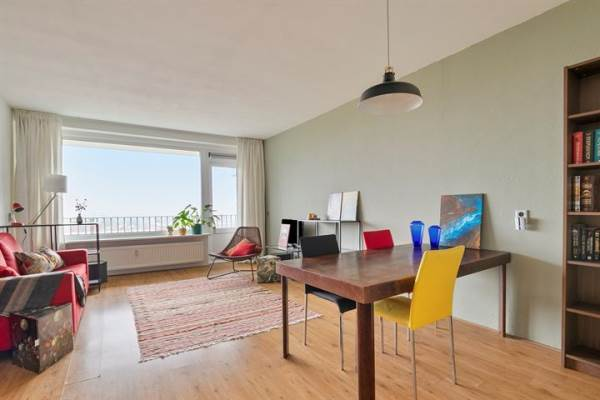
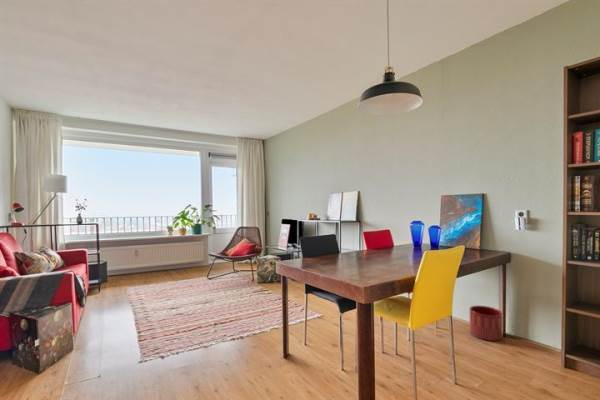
+ planter (485, 322)
